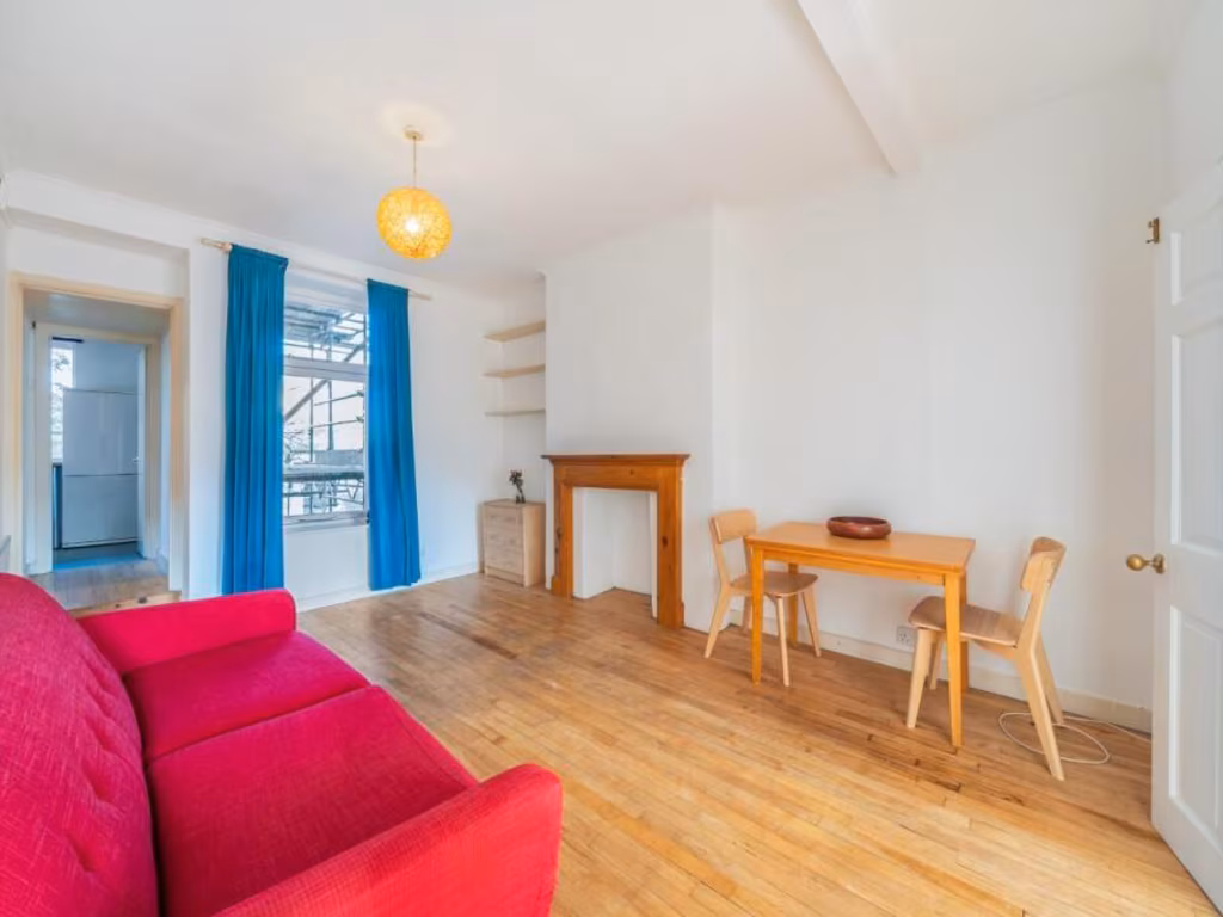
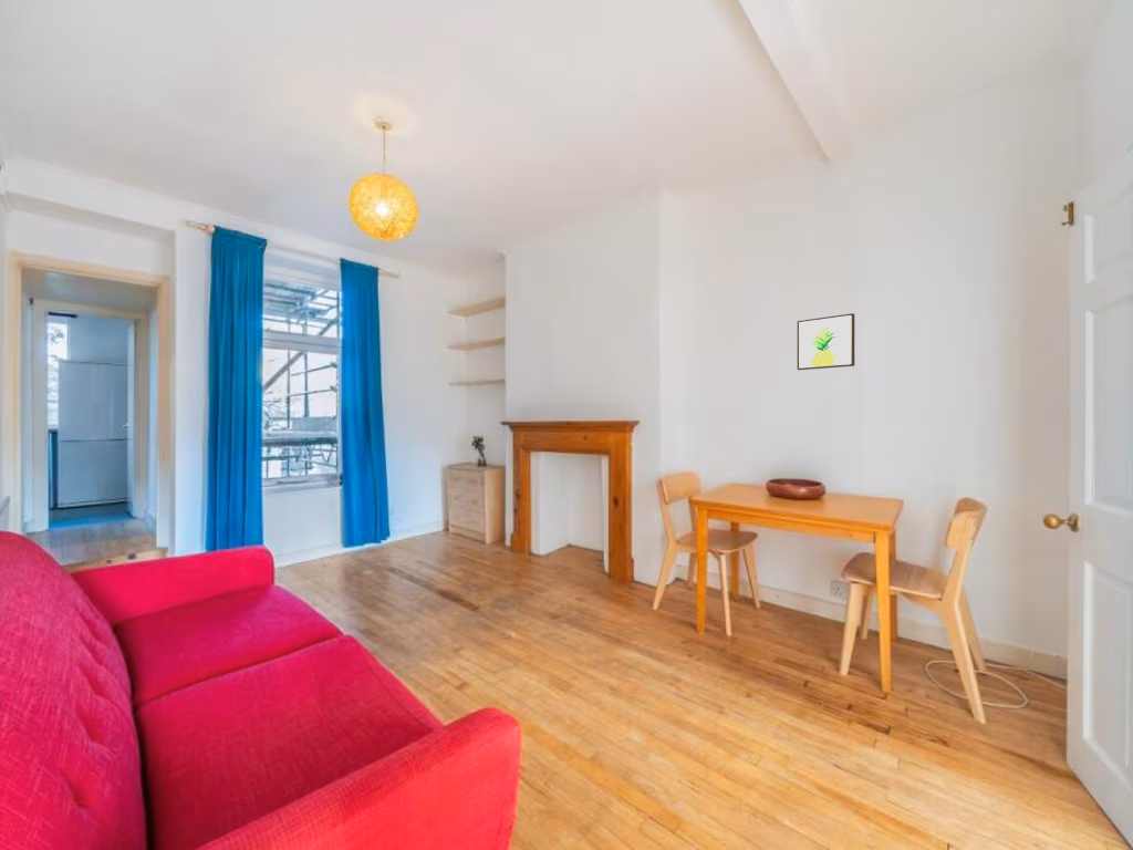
+ wall art (824, 342)
